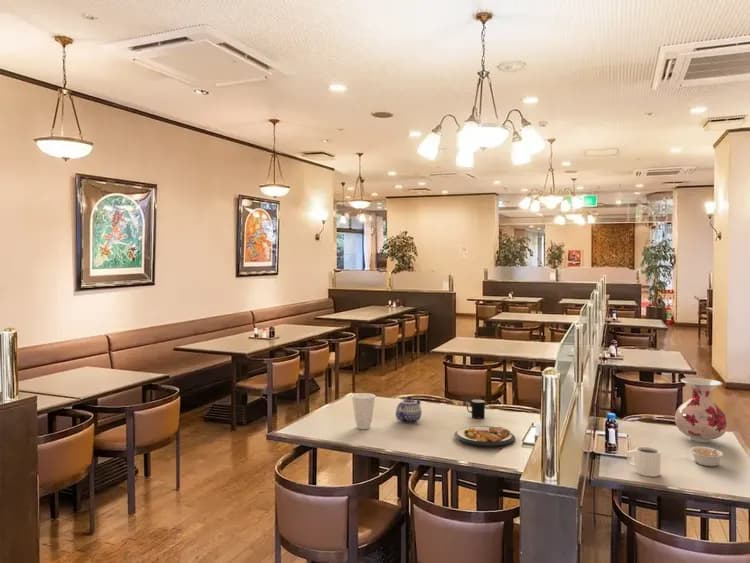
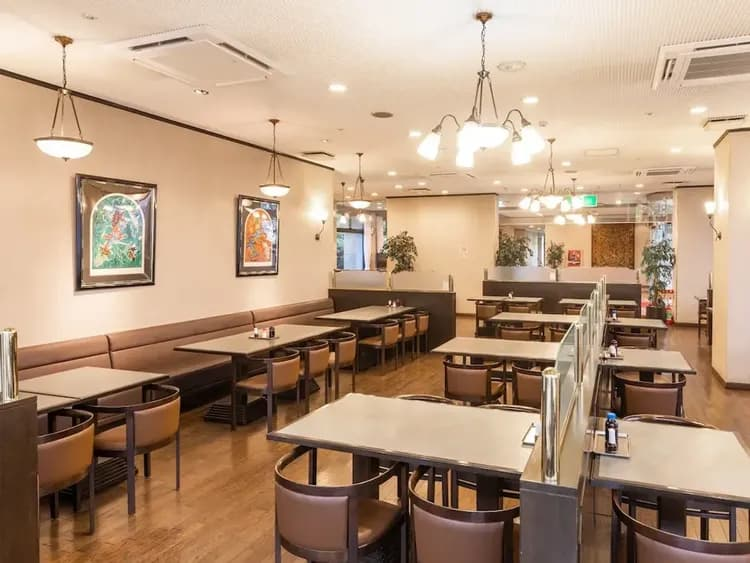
- teapot (408, 408)
- plate (484, 434)
- mug (643, 460)
- cup (475, 408)
- legume (706, 455)
- vase (700, 410)
- cup (363, 411)
